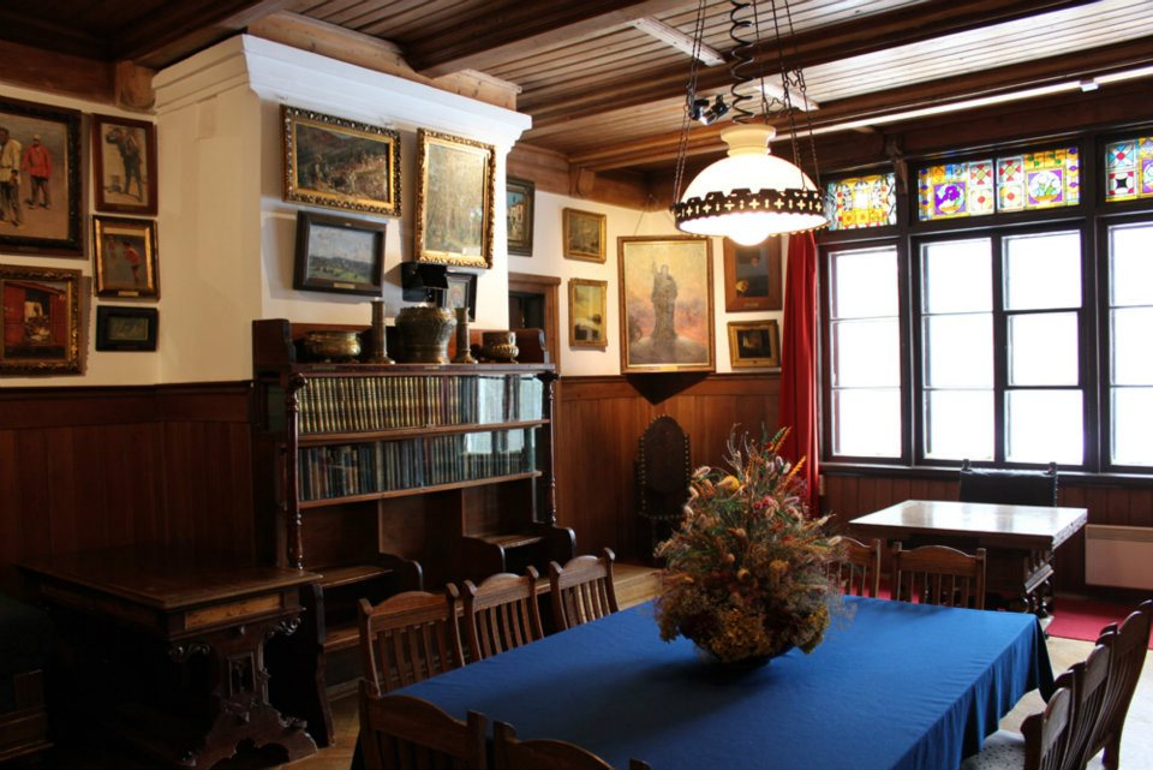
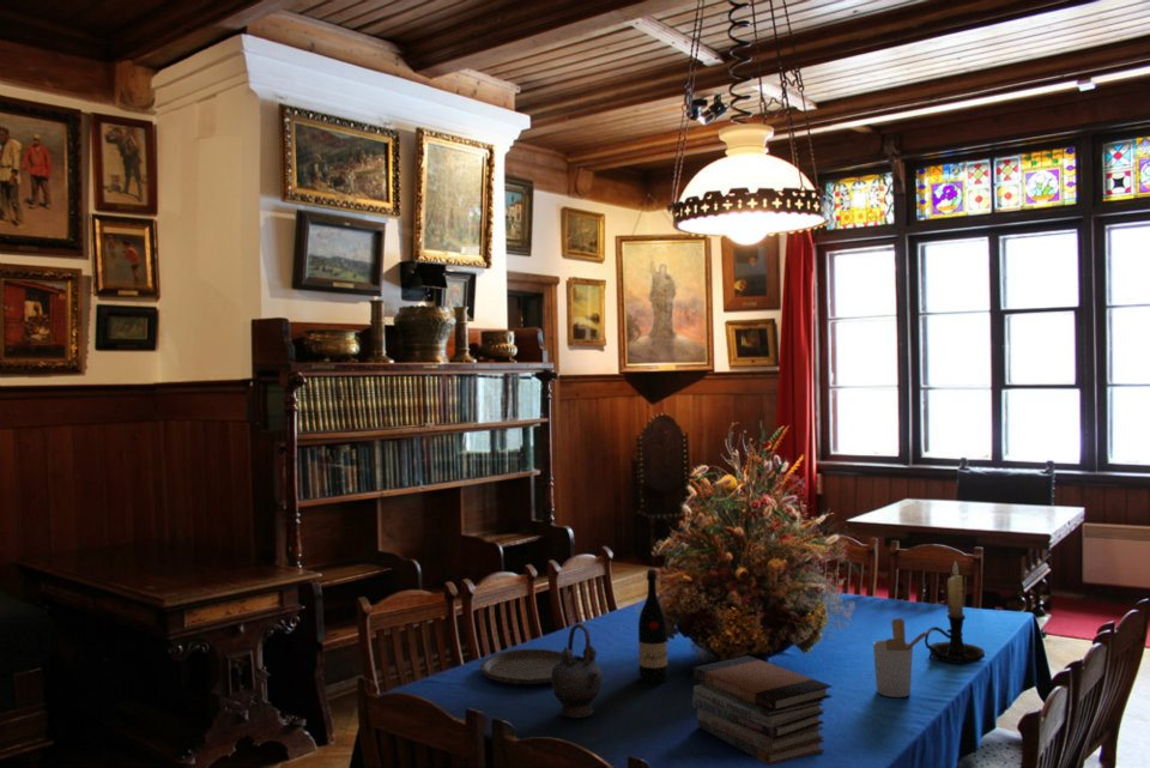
+ book stack (758, 706)
+ teapot (579, 670)
+ candle holder (949, 610)
+ wine bottle (652, 623)
+ utensil holder (903, 658)
+ plate (529, 666)
